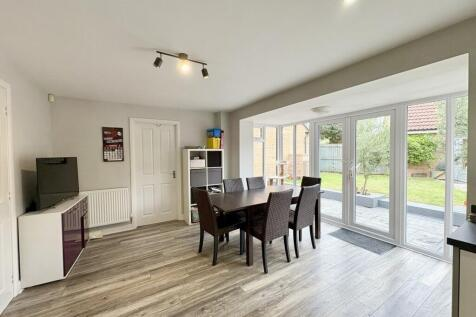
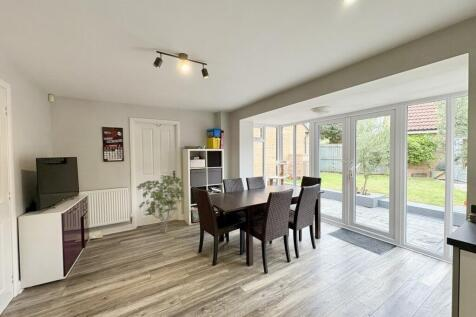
+ shrub (164, 204)
